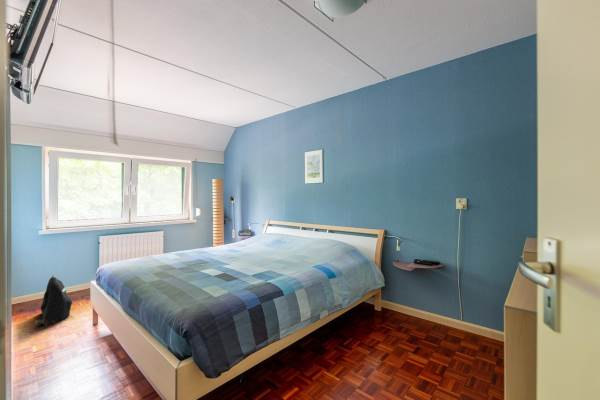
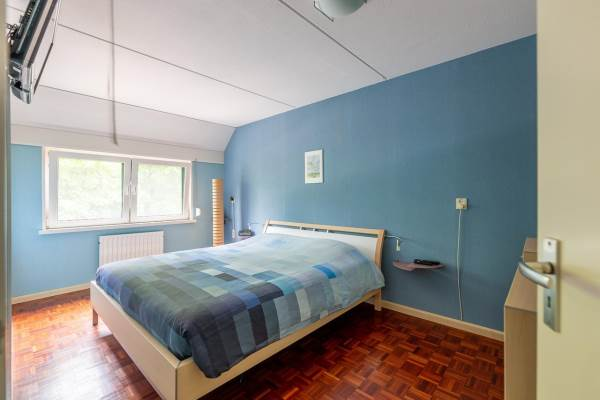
- backpack (54, 295)
